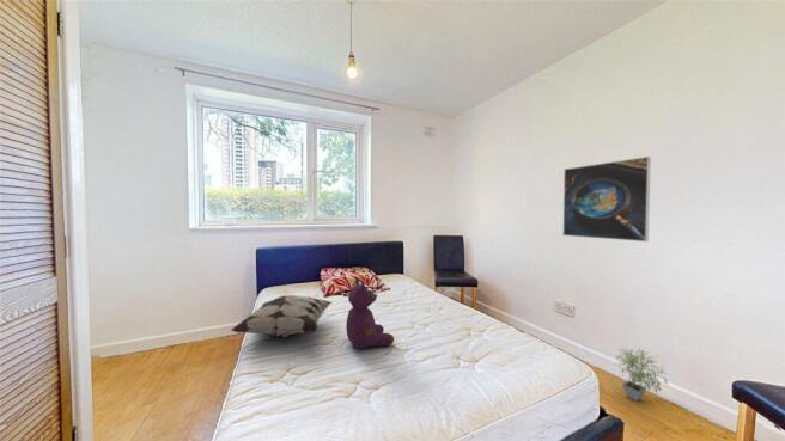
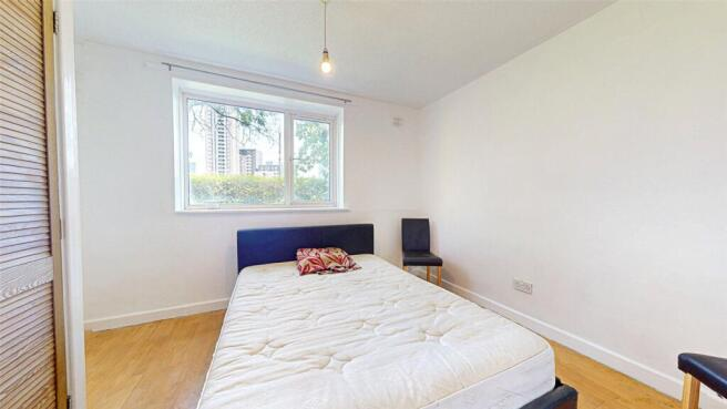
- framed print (601, 201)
- potted plant (639, 372)
- decorative pillow (287, 313)
- teddy bear (369, 311)
